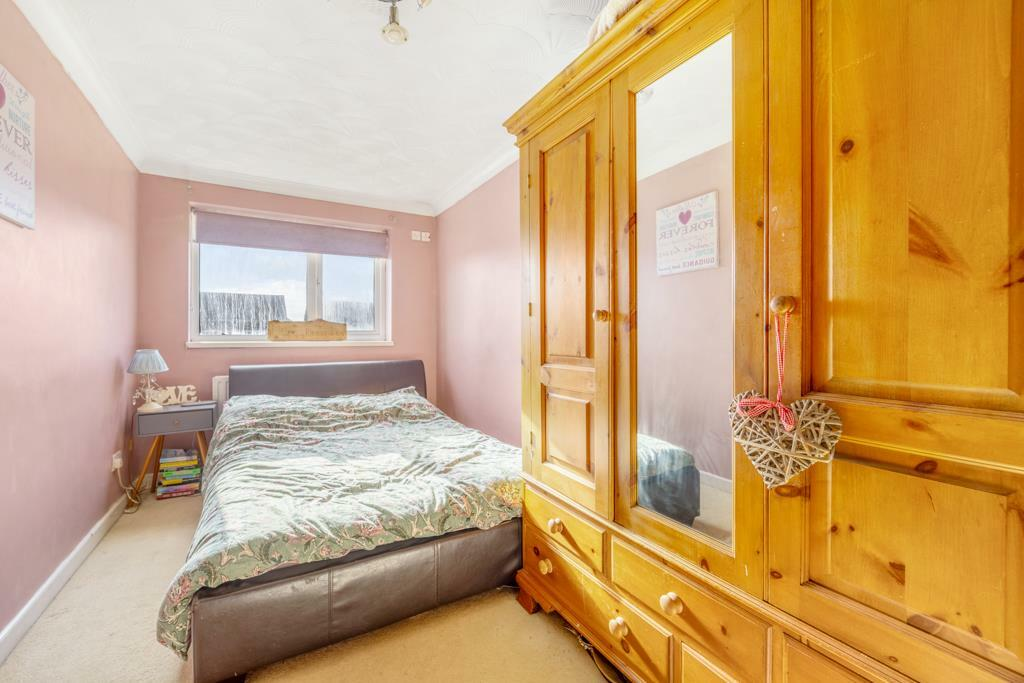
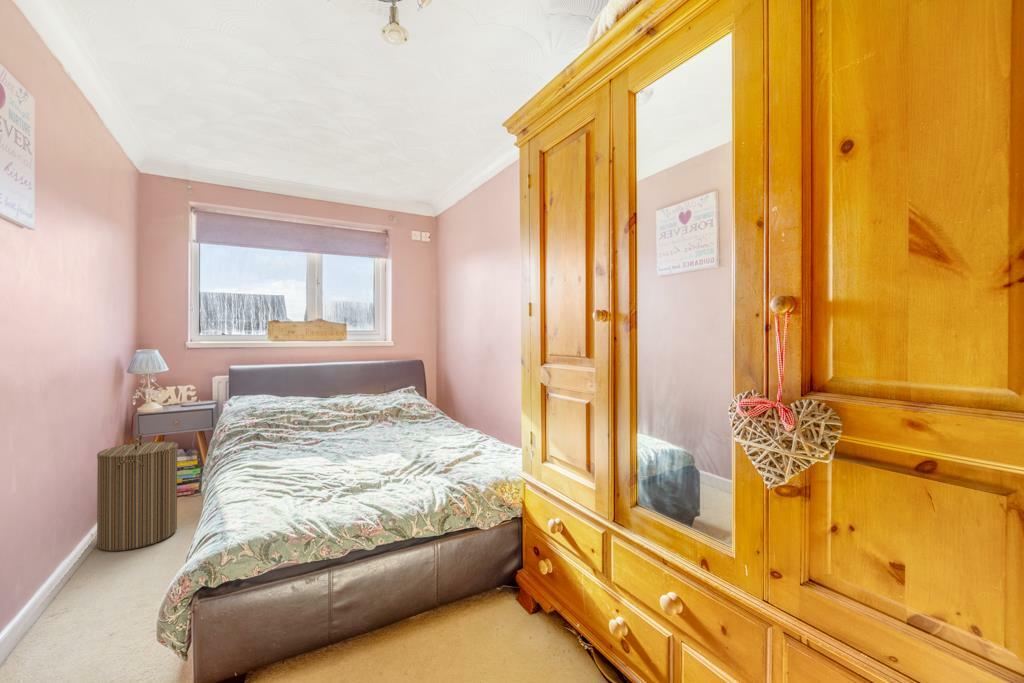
+ laundry hamper (139, 485)
